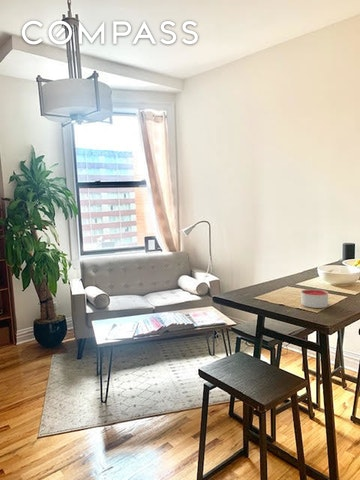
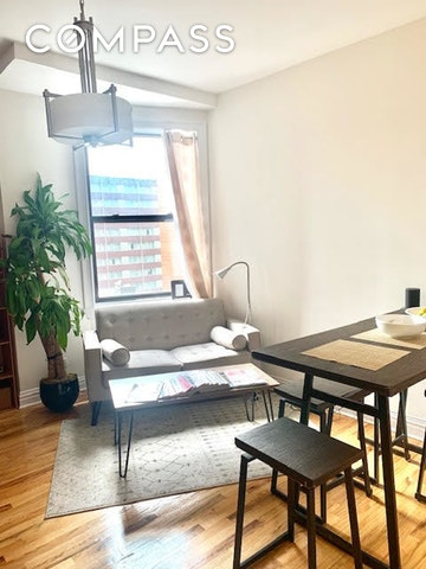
- candle (314, 297)
